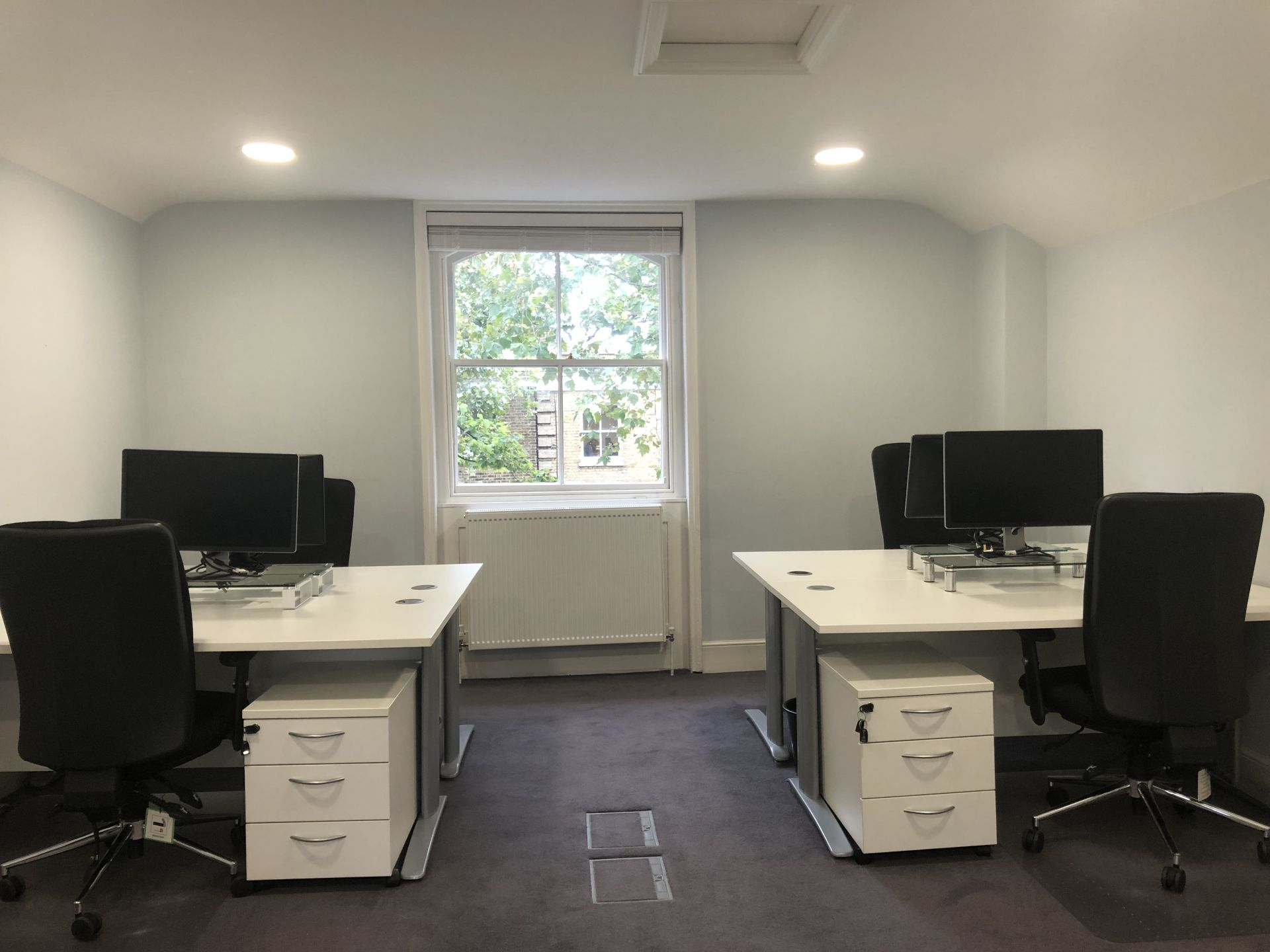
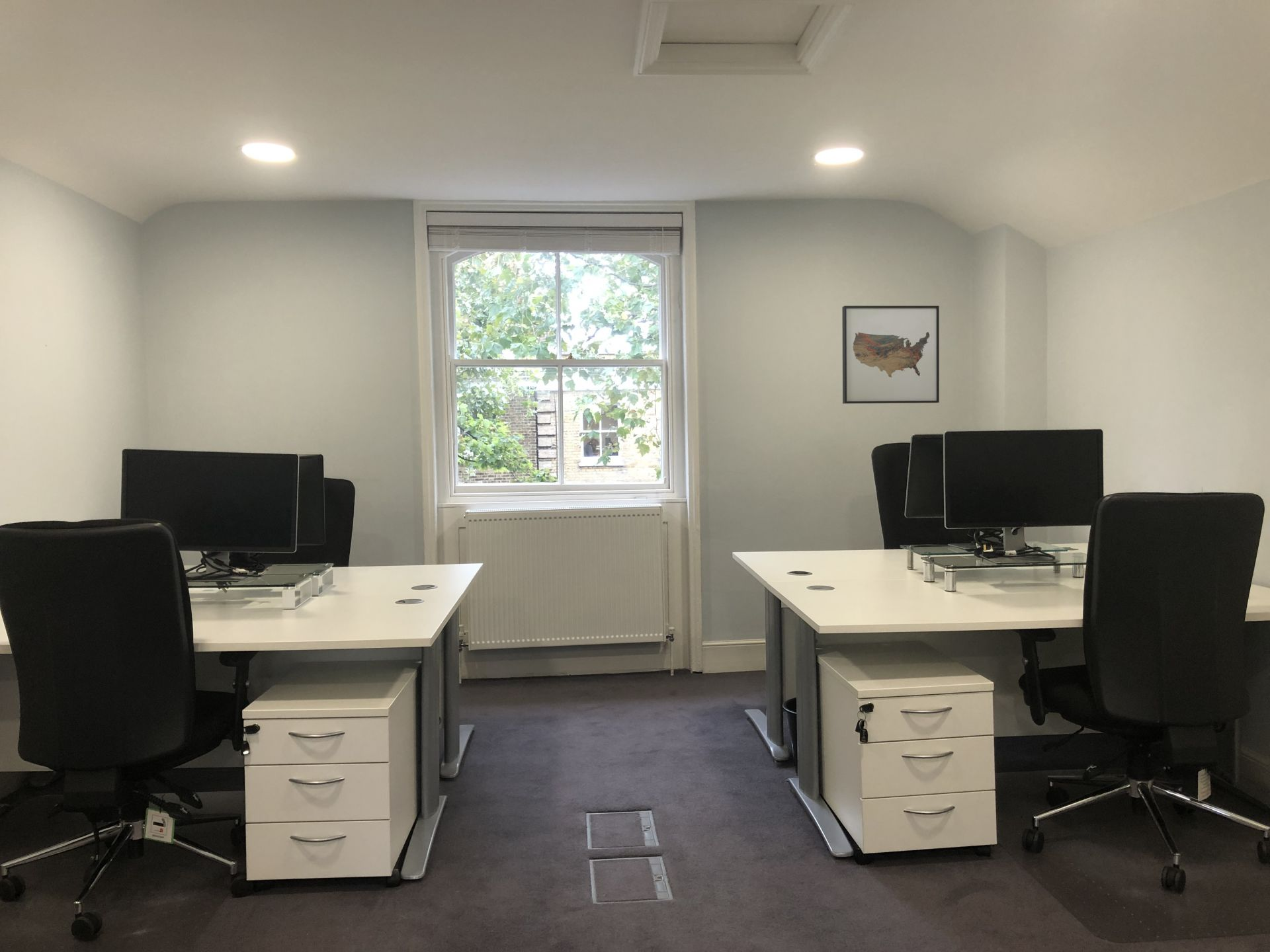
+ wall art (890, 354)
